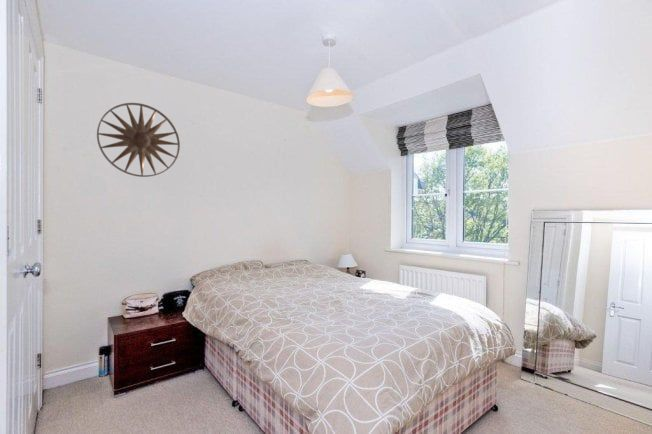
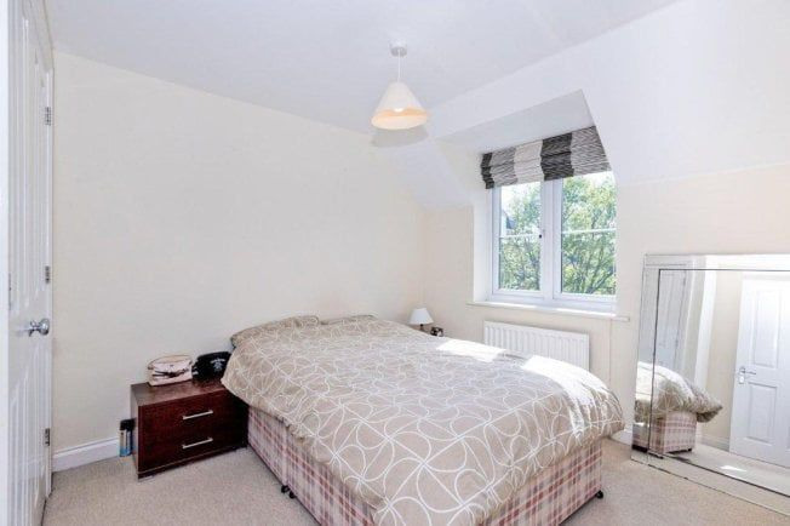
- wall art (141, 140)
